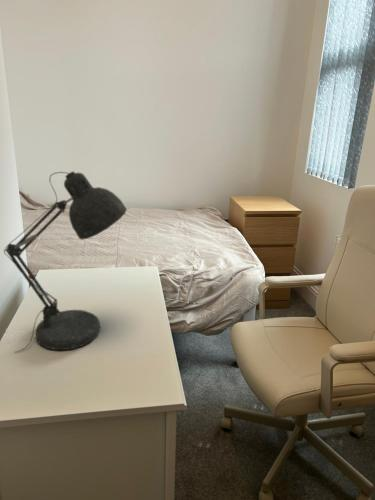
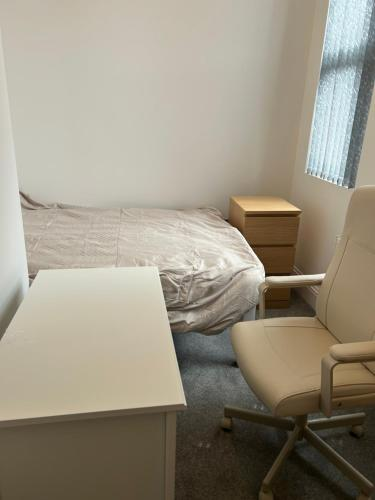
- desk lamp (79, 238)
